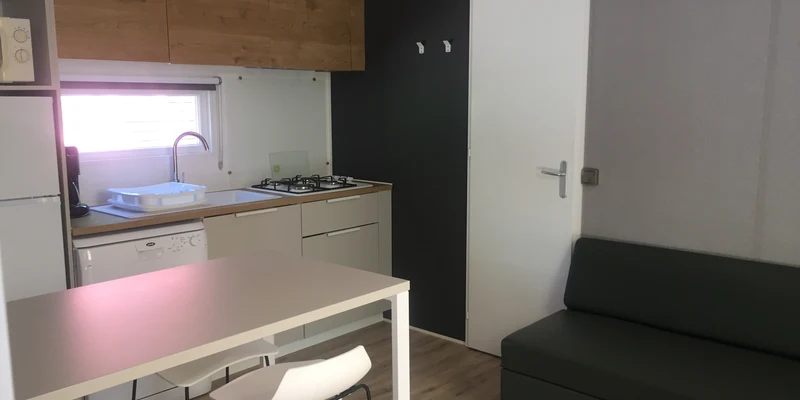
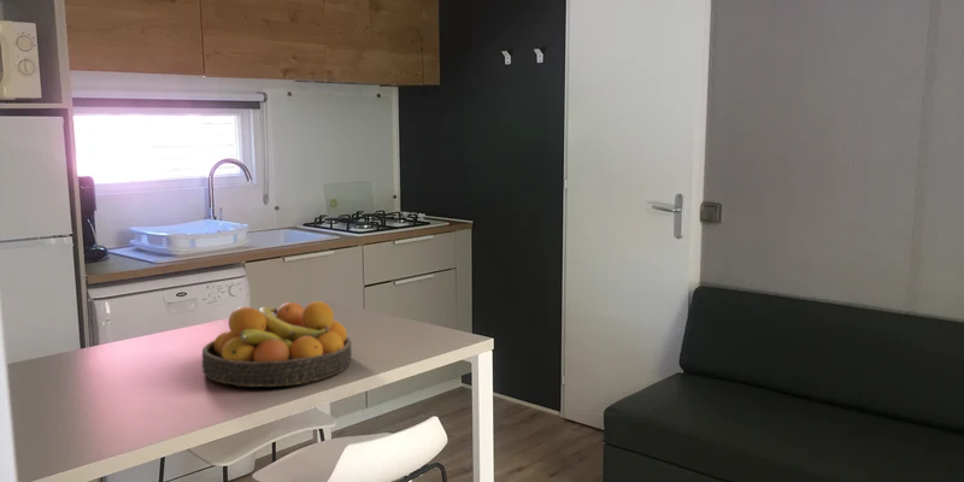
+ fruit bowl (277, 334)
